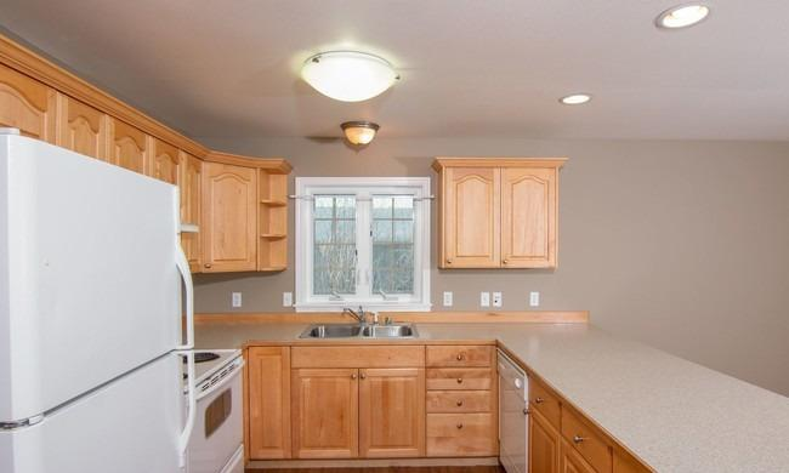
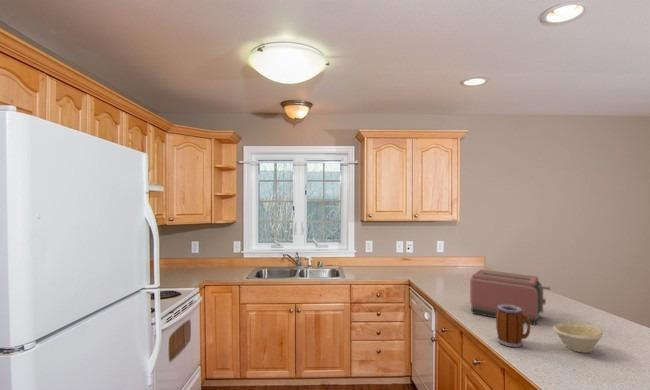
+ toaster (509, 295)
+ mug (512, 325)
+ bowl (577, 338)
